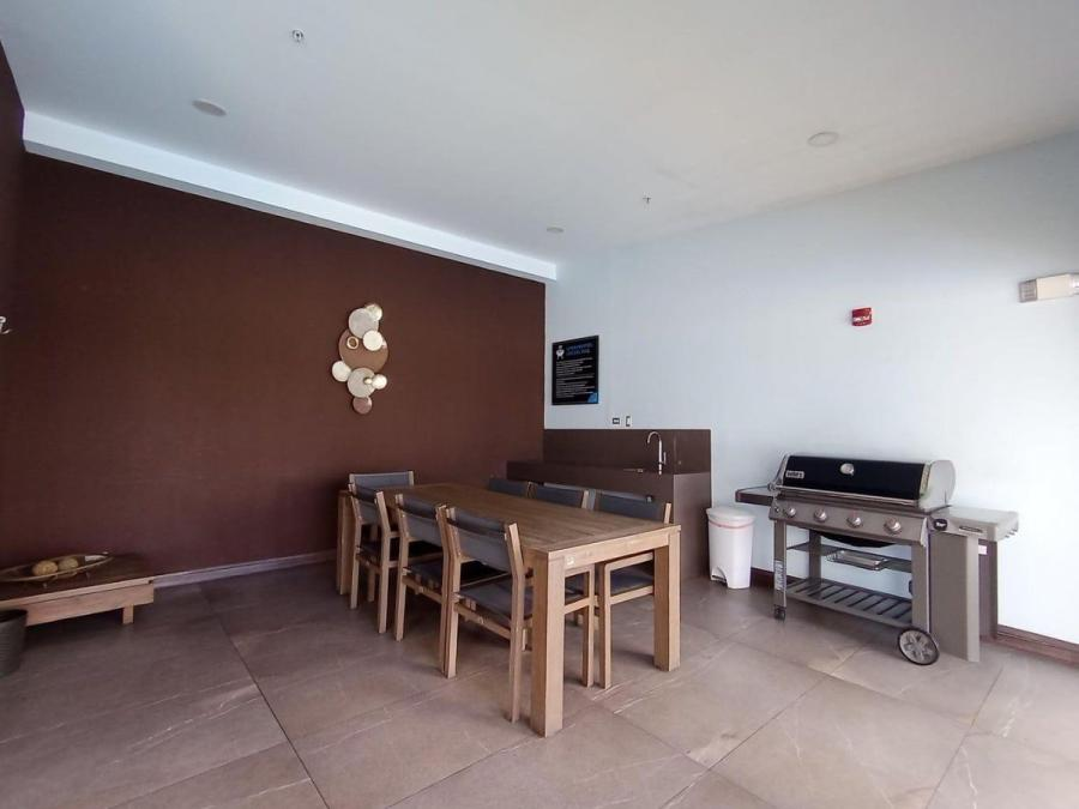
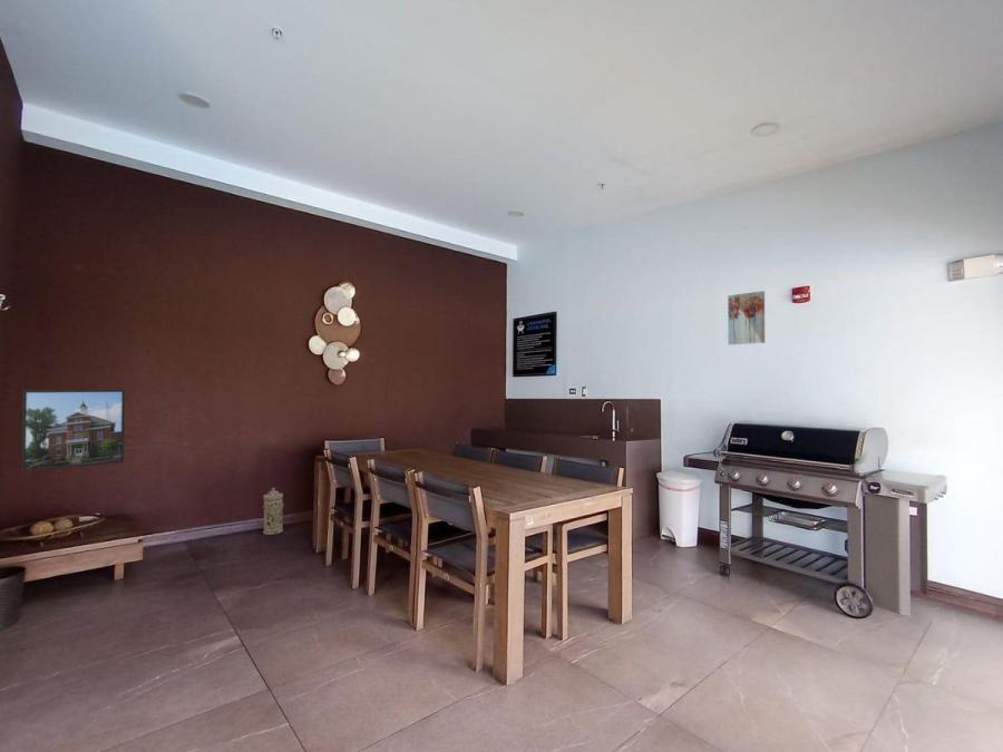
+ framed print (76, 428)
+ wall art (746, 319)
+ water filter (273, 509)
